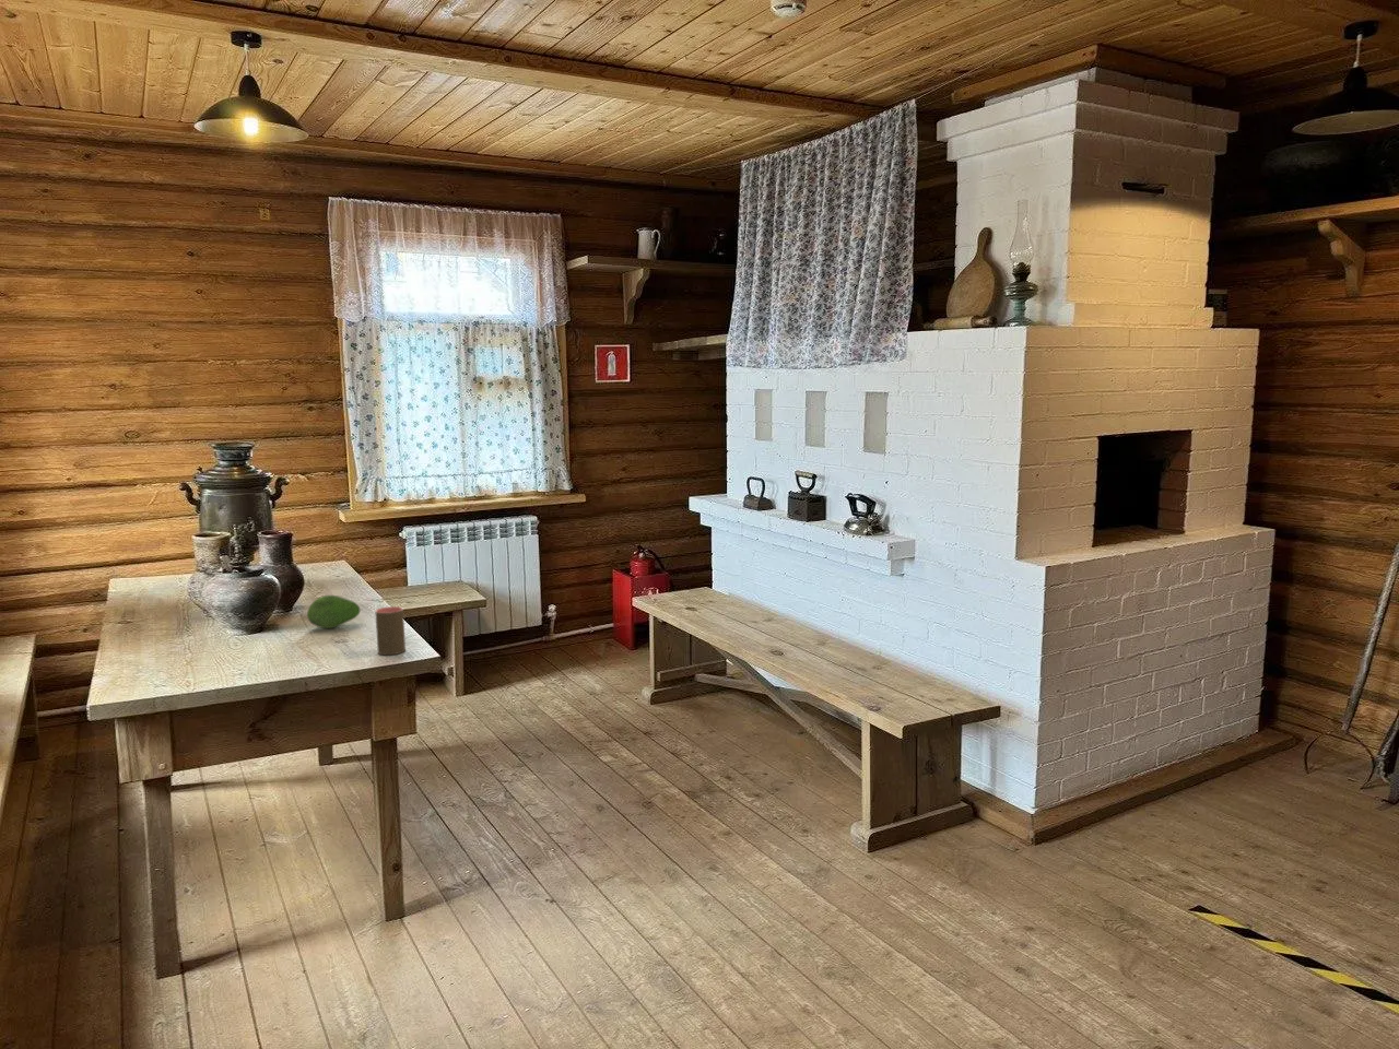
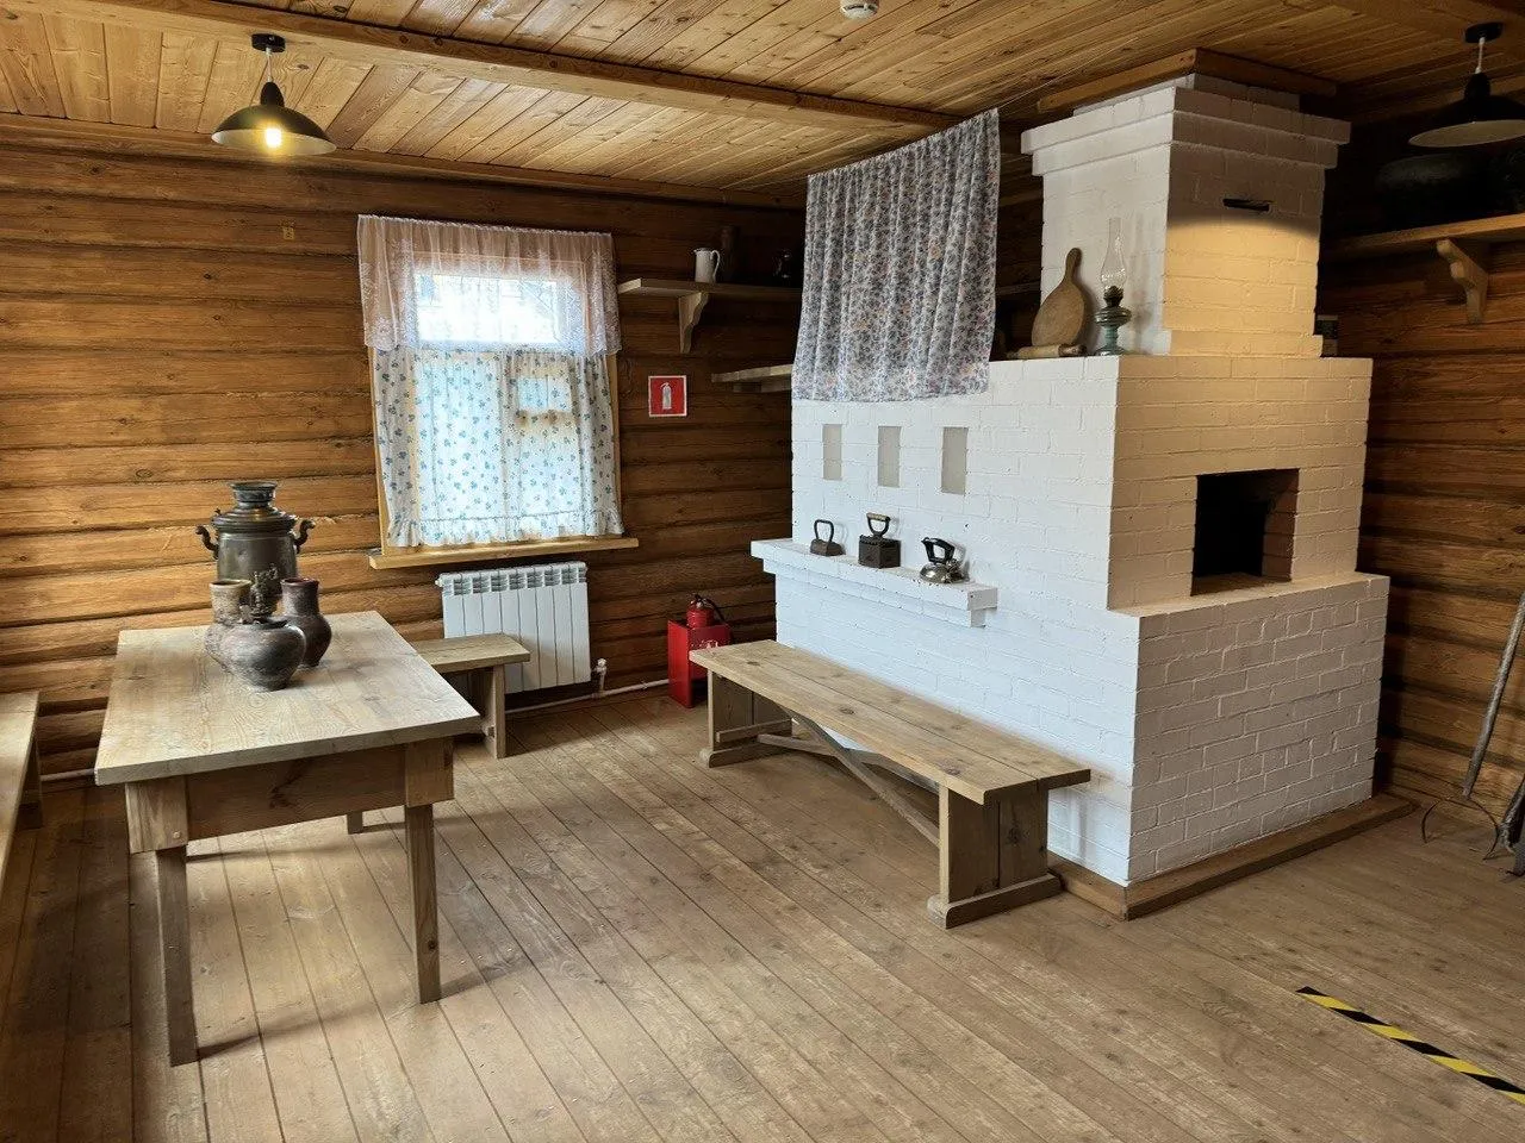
- fruit (334, 610)
- cup (390, 630)
